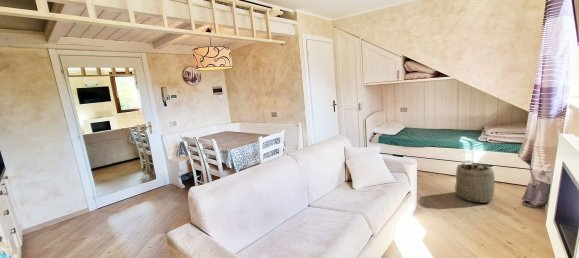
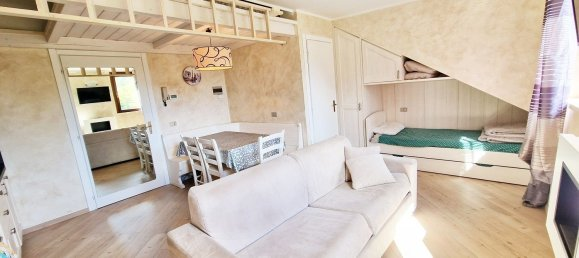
- basket (474, 179)
